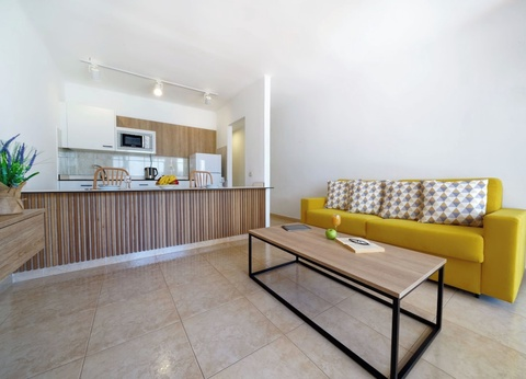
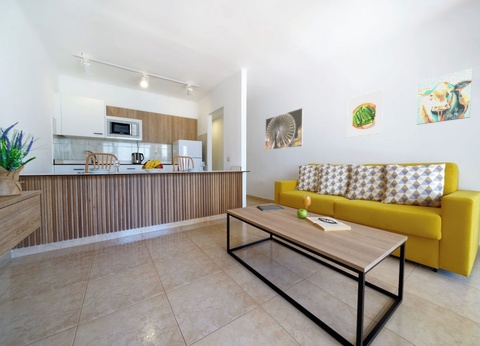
+ wall art (442, 98)
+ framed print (363, 115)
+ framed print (282, 131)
